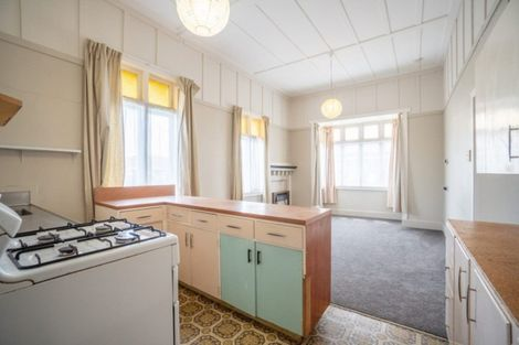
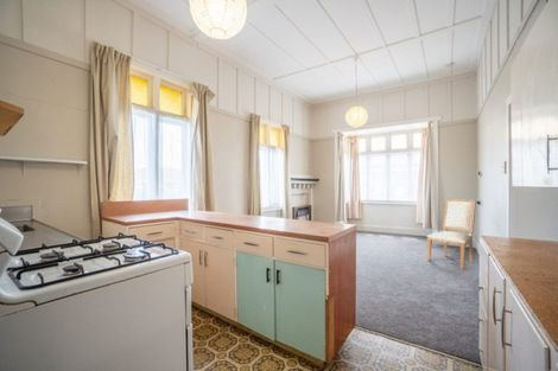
+ chair (452, 231)
